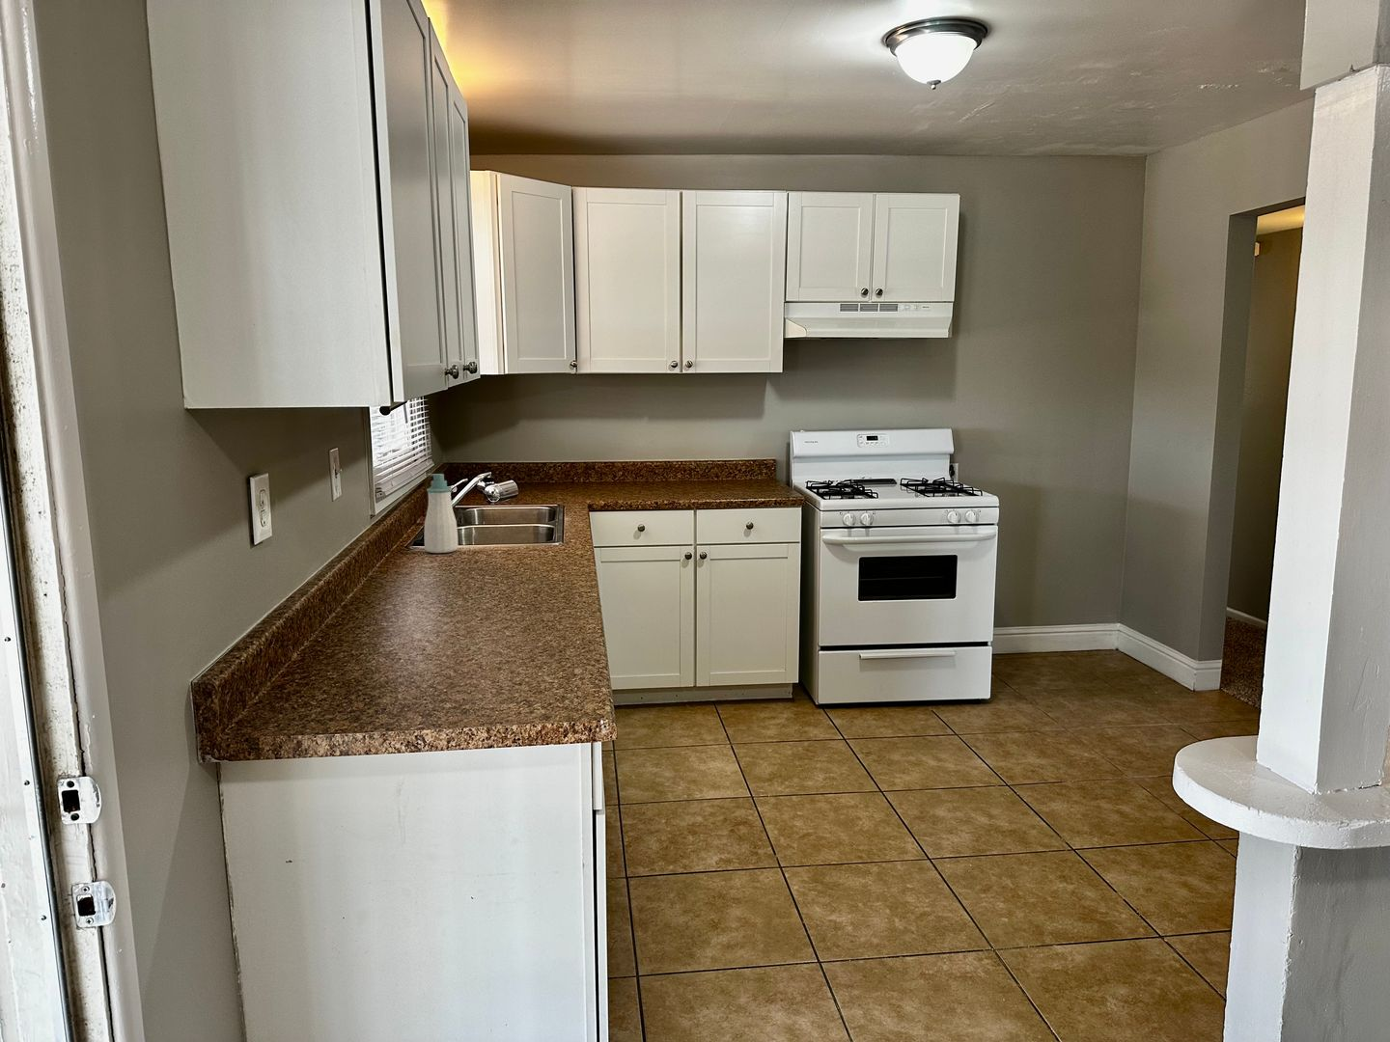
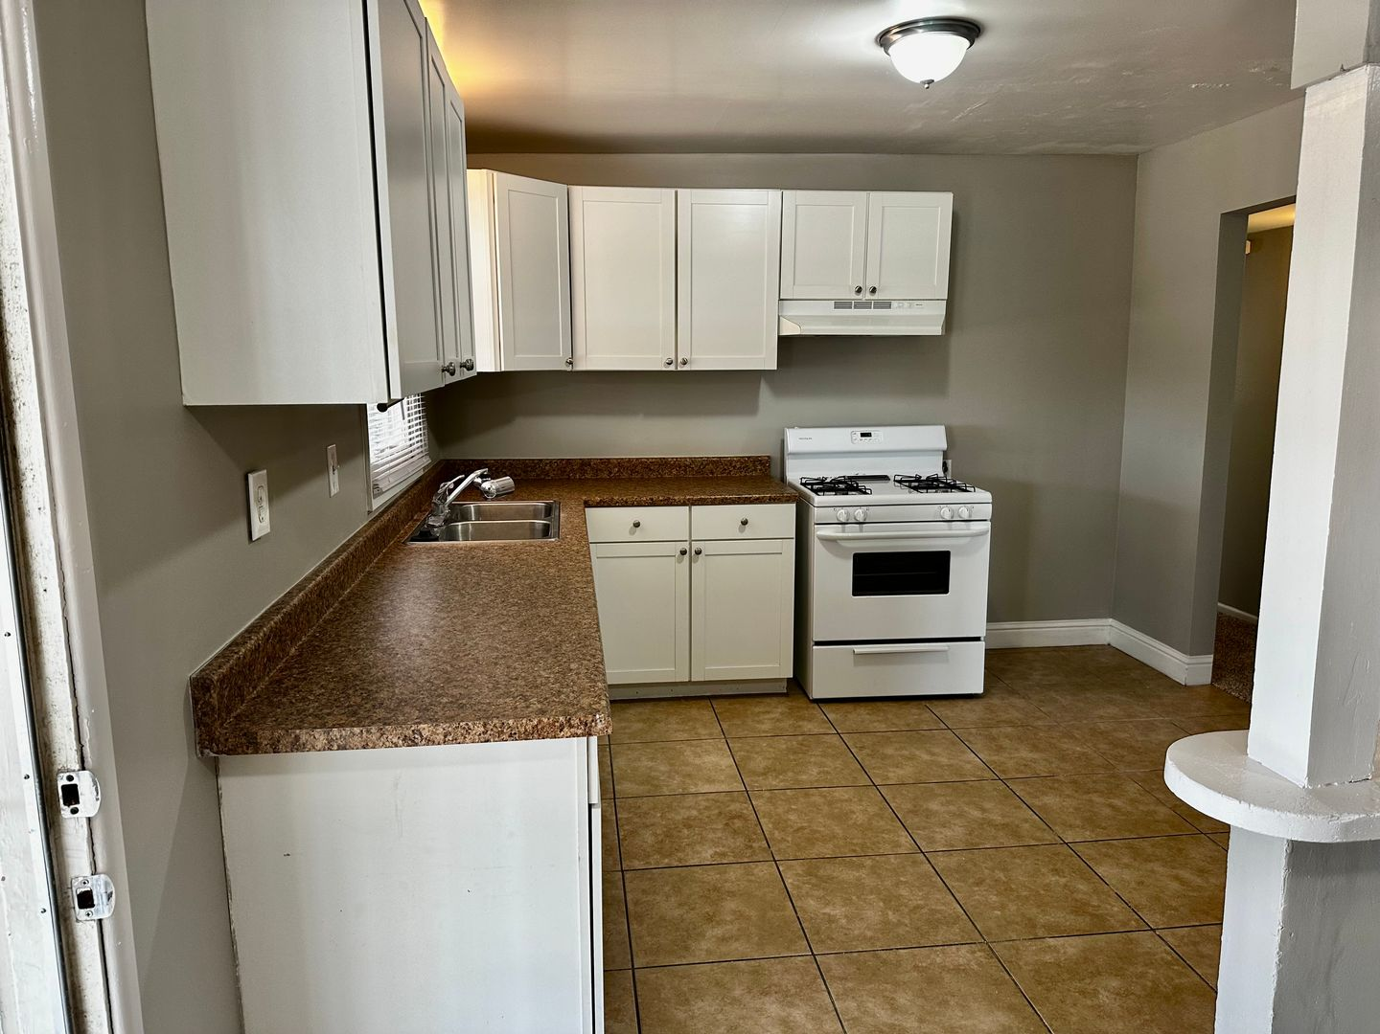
- soap bottle (439, 512)
